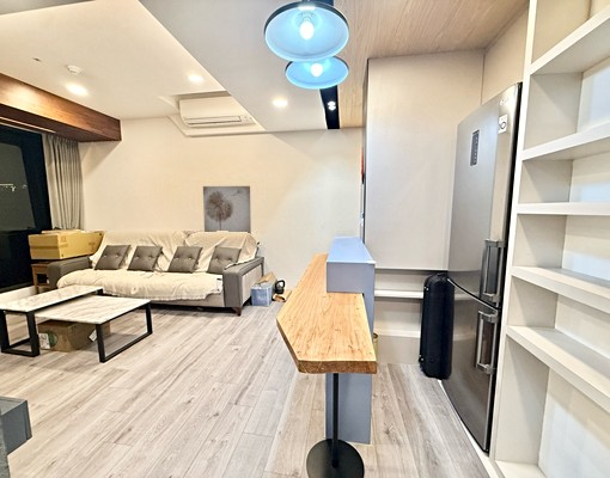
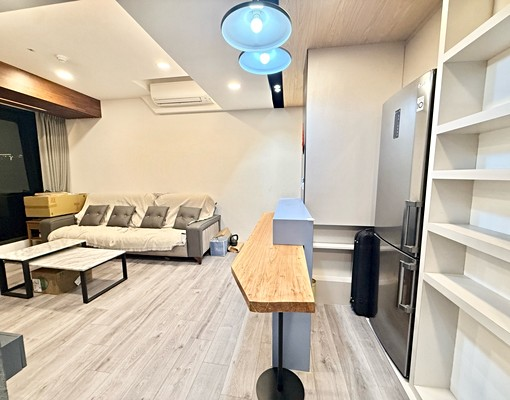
- wall art (226, 210)
